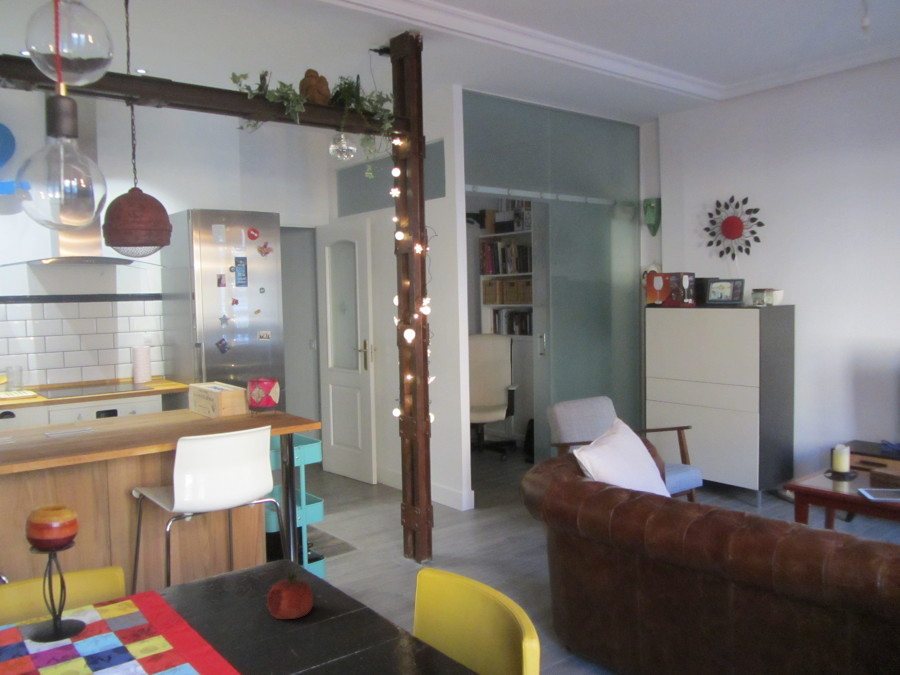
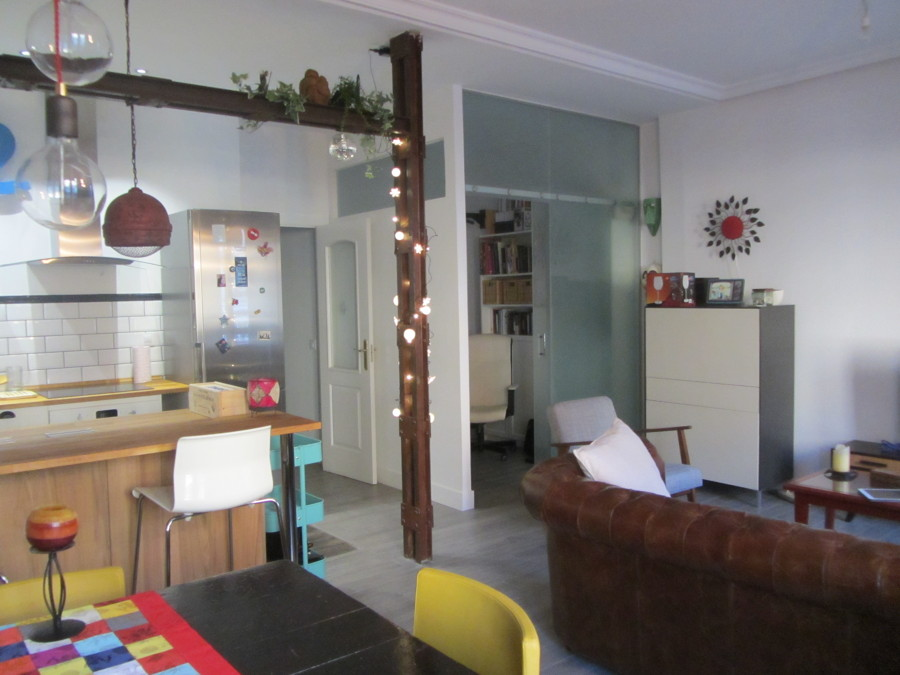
- fruit (290, 592)
